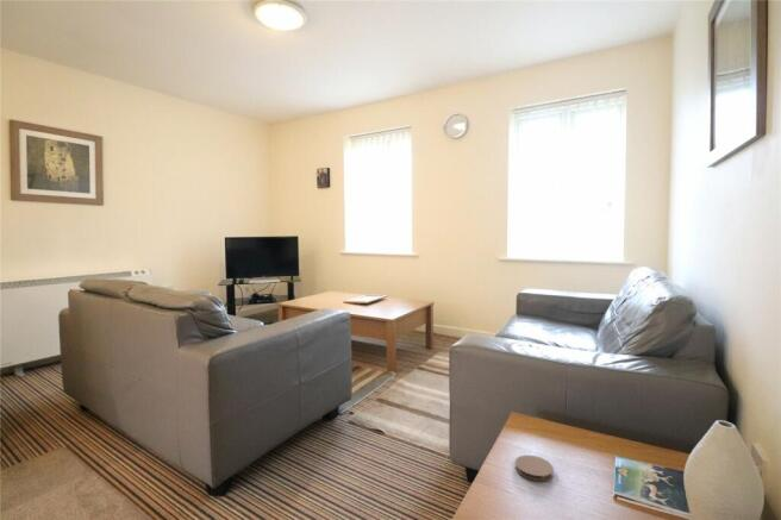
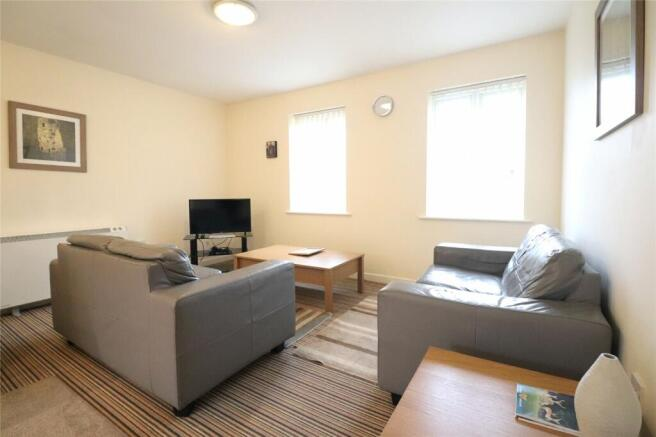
- coaster (533, 466)
